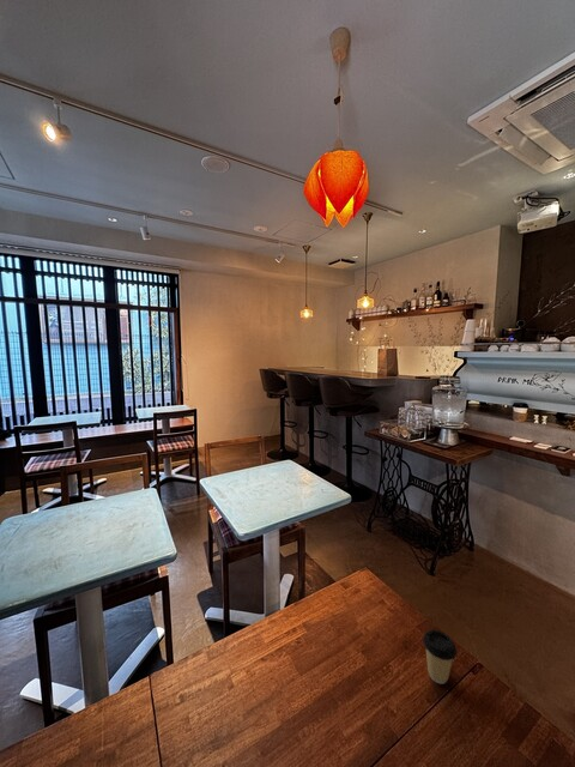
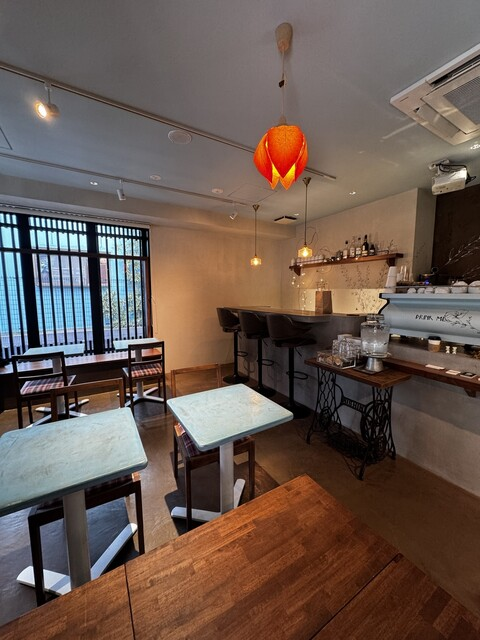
- coffee cup (438, 657)
